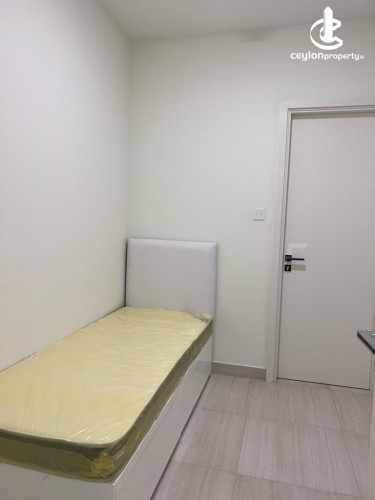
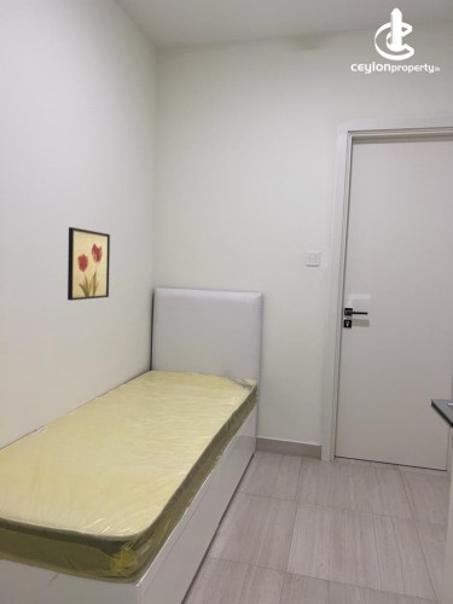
+ wall art (88, 265)
